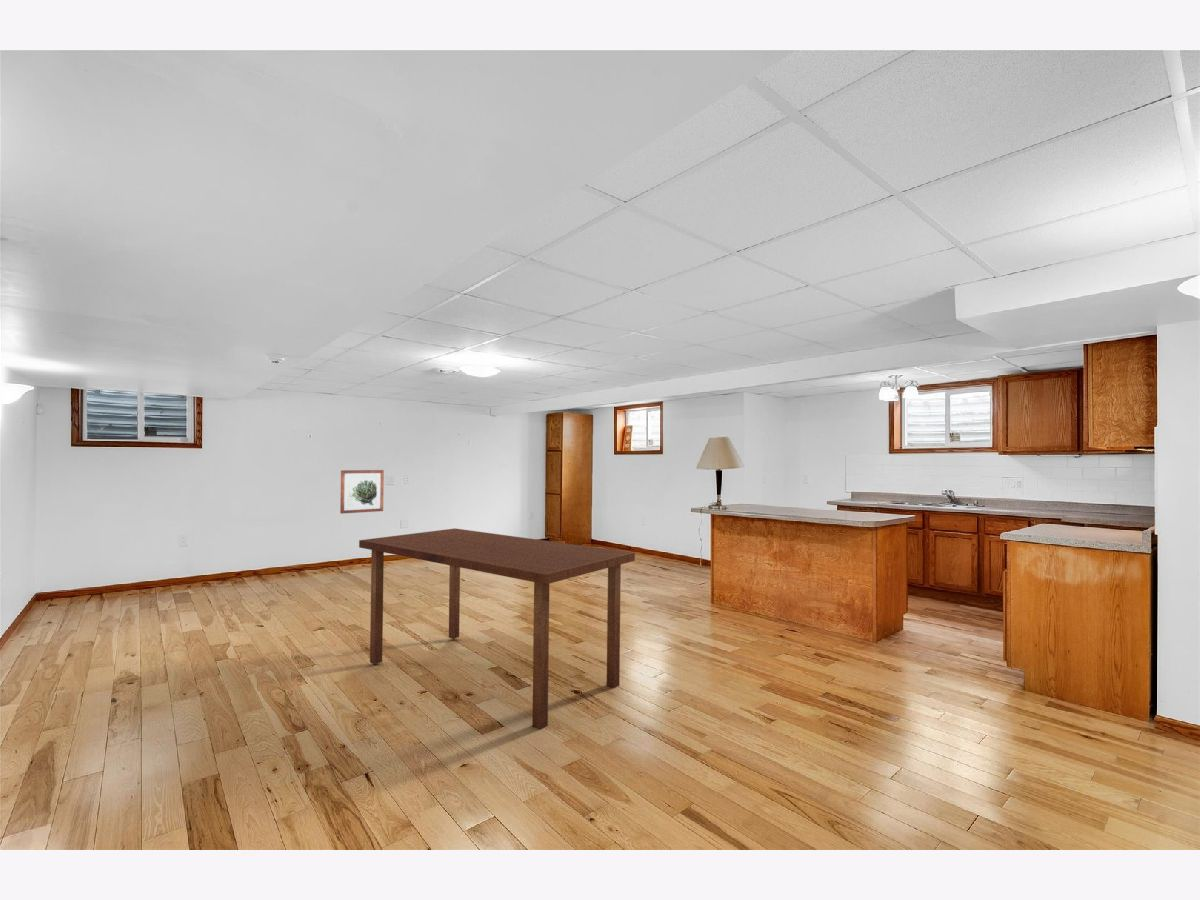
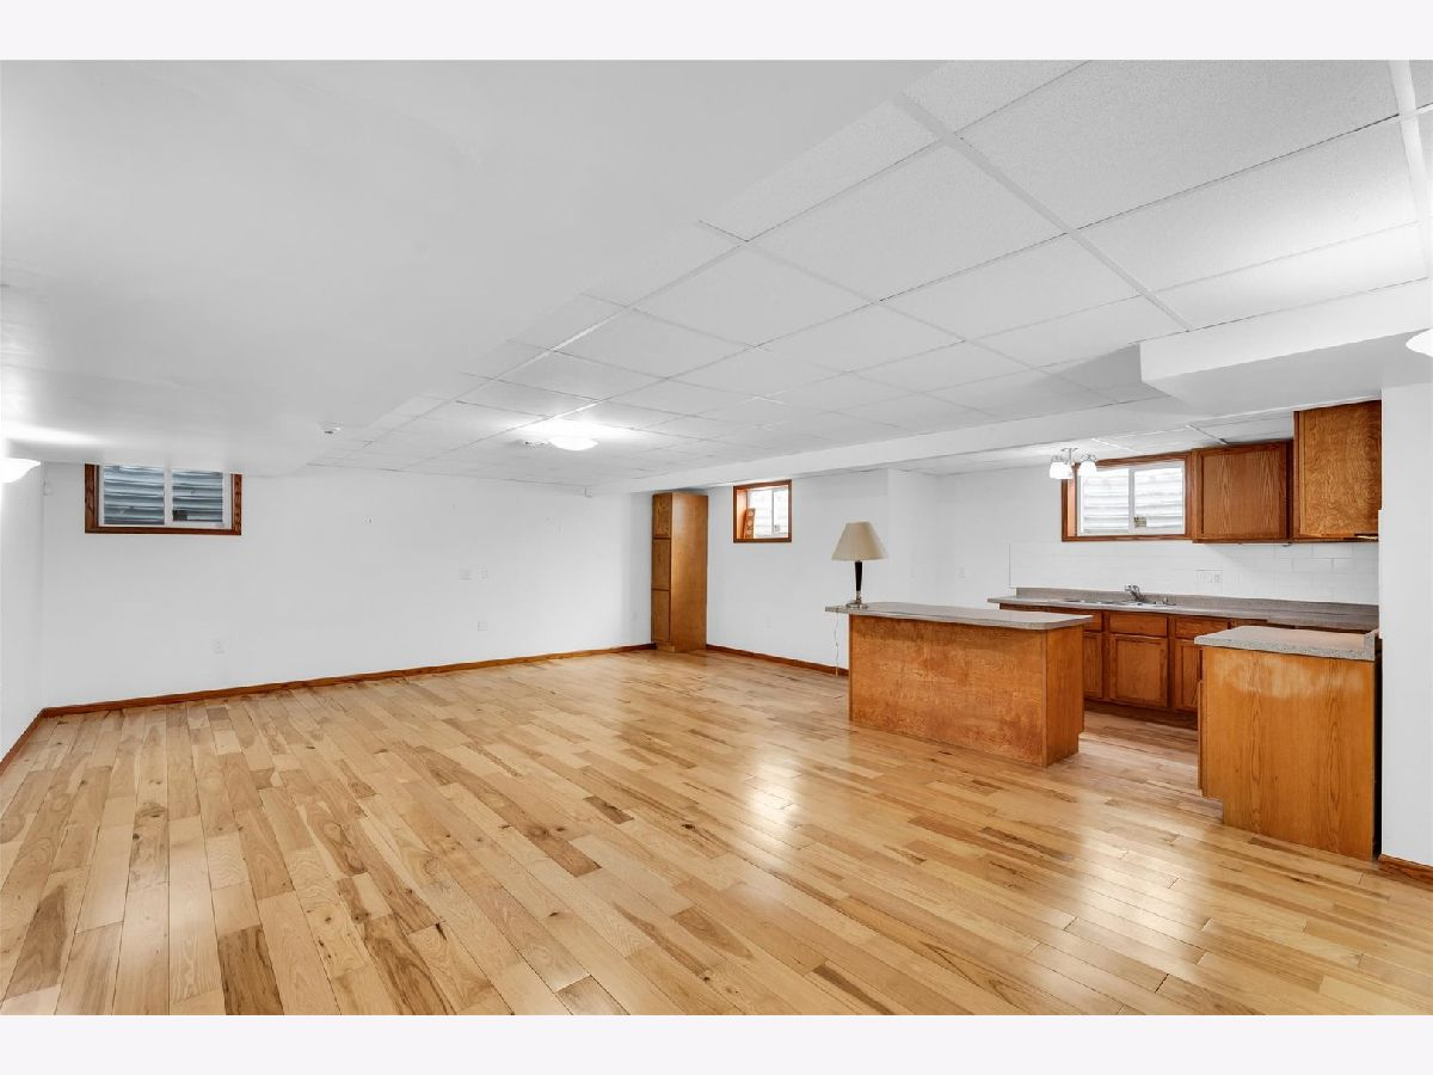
- wall art (362, 491)
- desk (459, 610)
